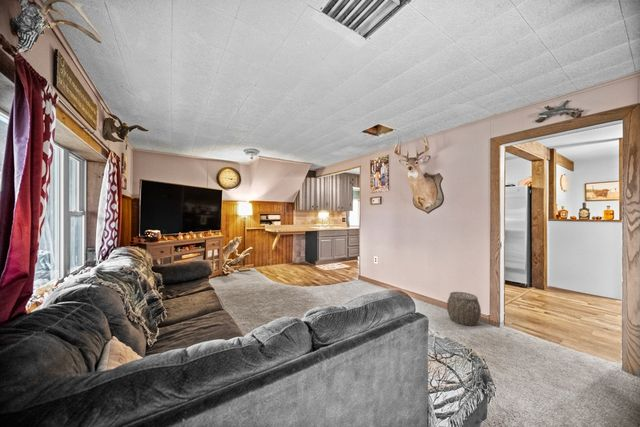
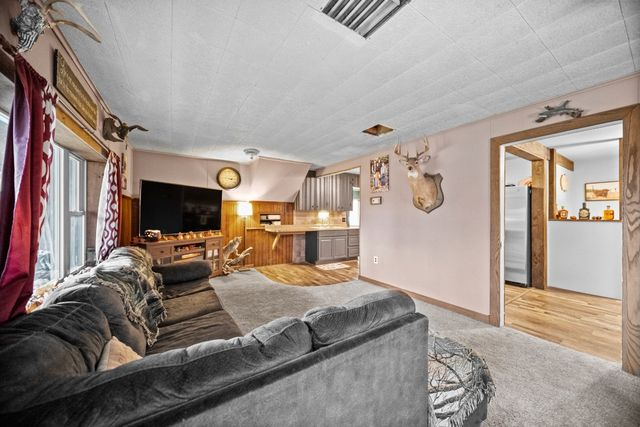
- woven basket (463, 308)
